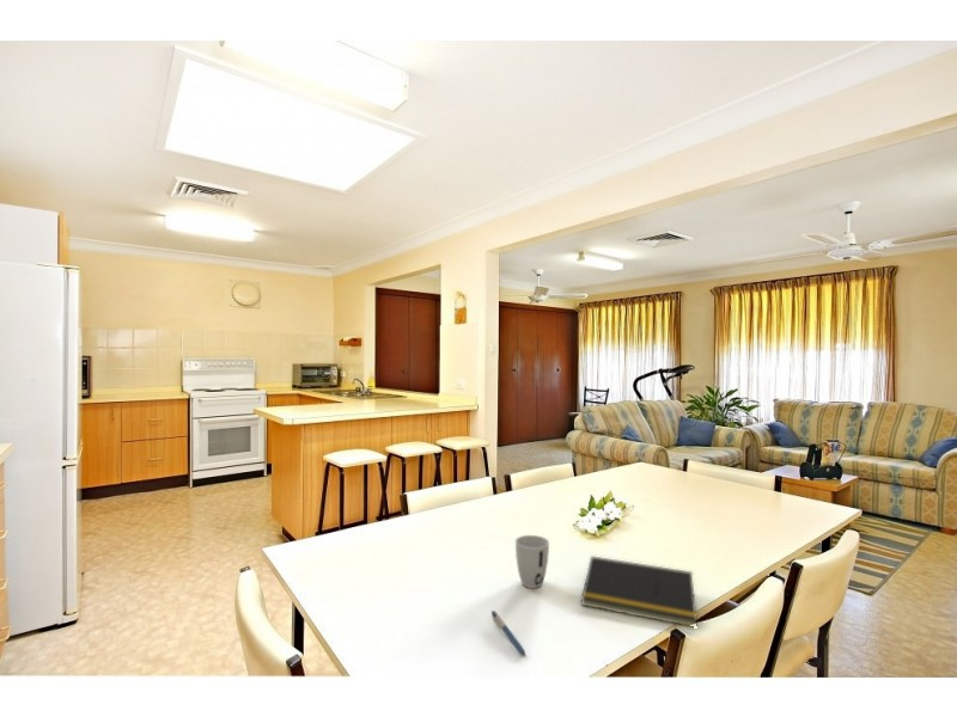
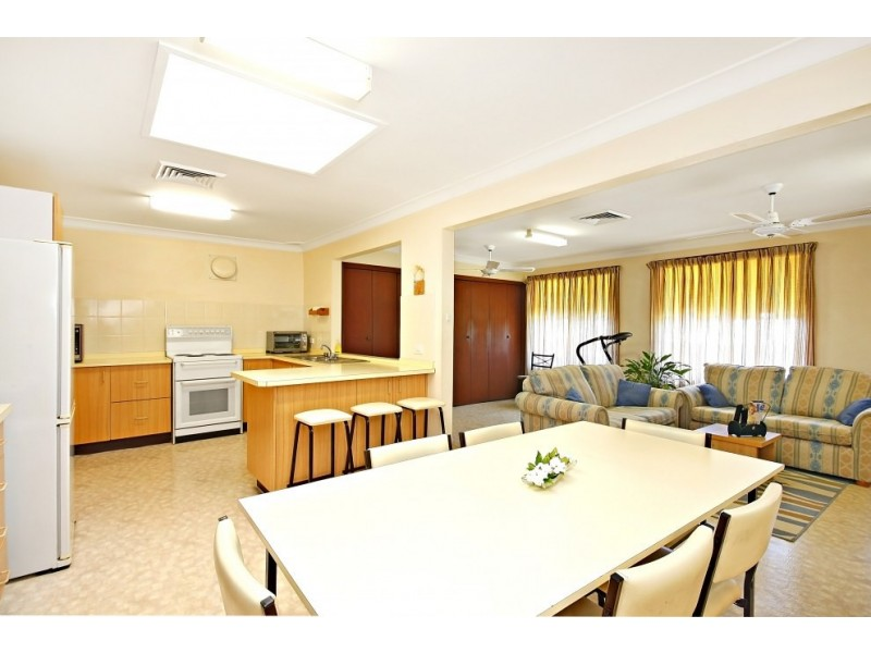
- notepad (638, 587)
- pen (506, 631)
- cup (531, 562)
